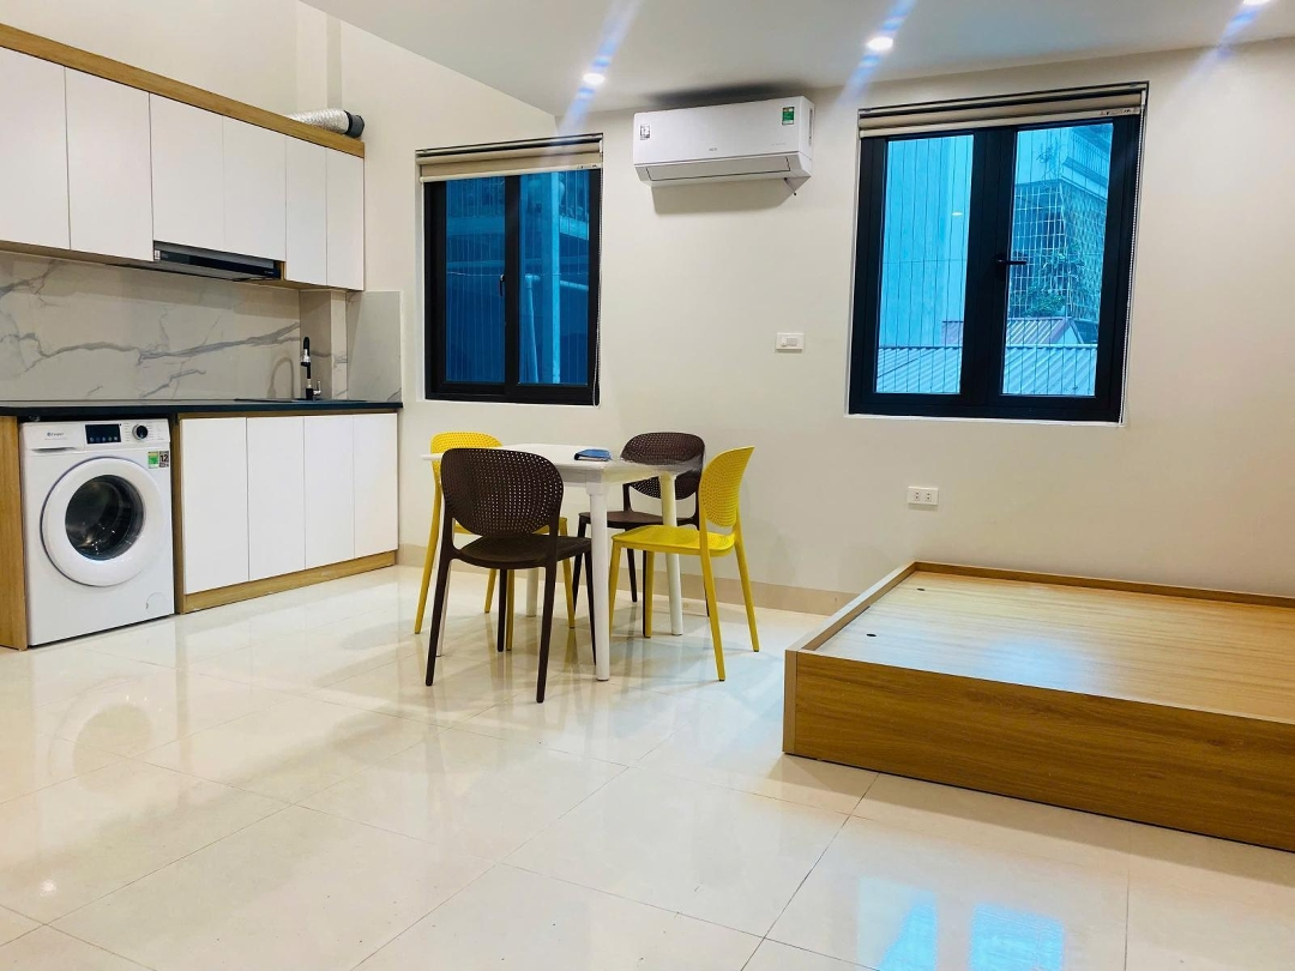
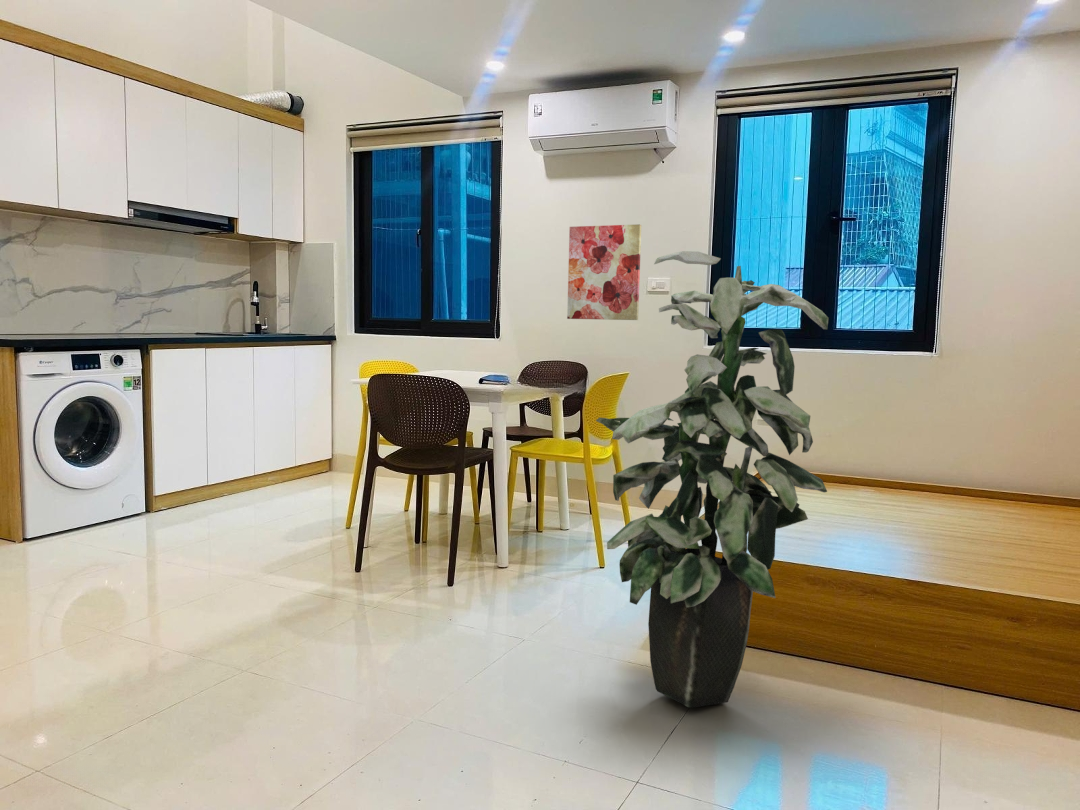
+ wall art (603, 272)
+ indoor plant (703, 476)
